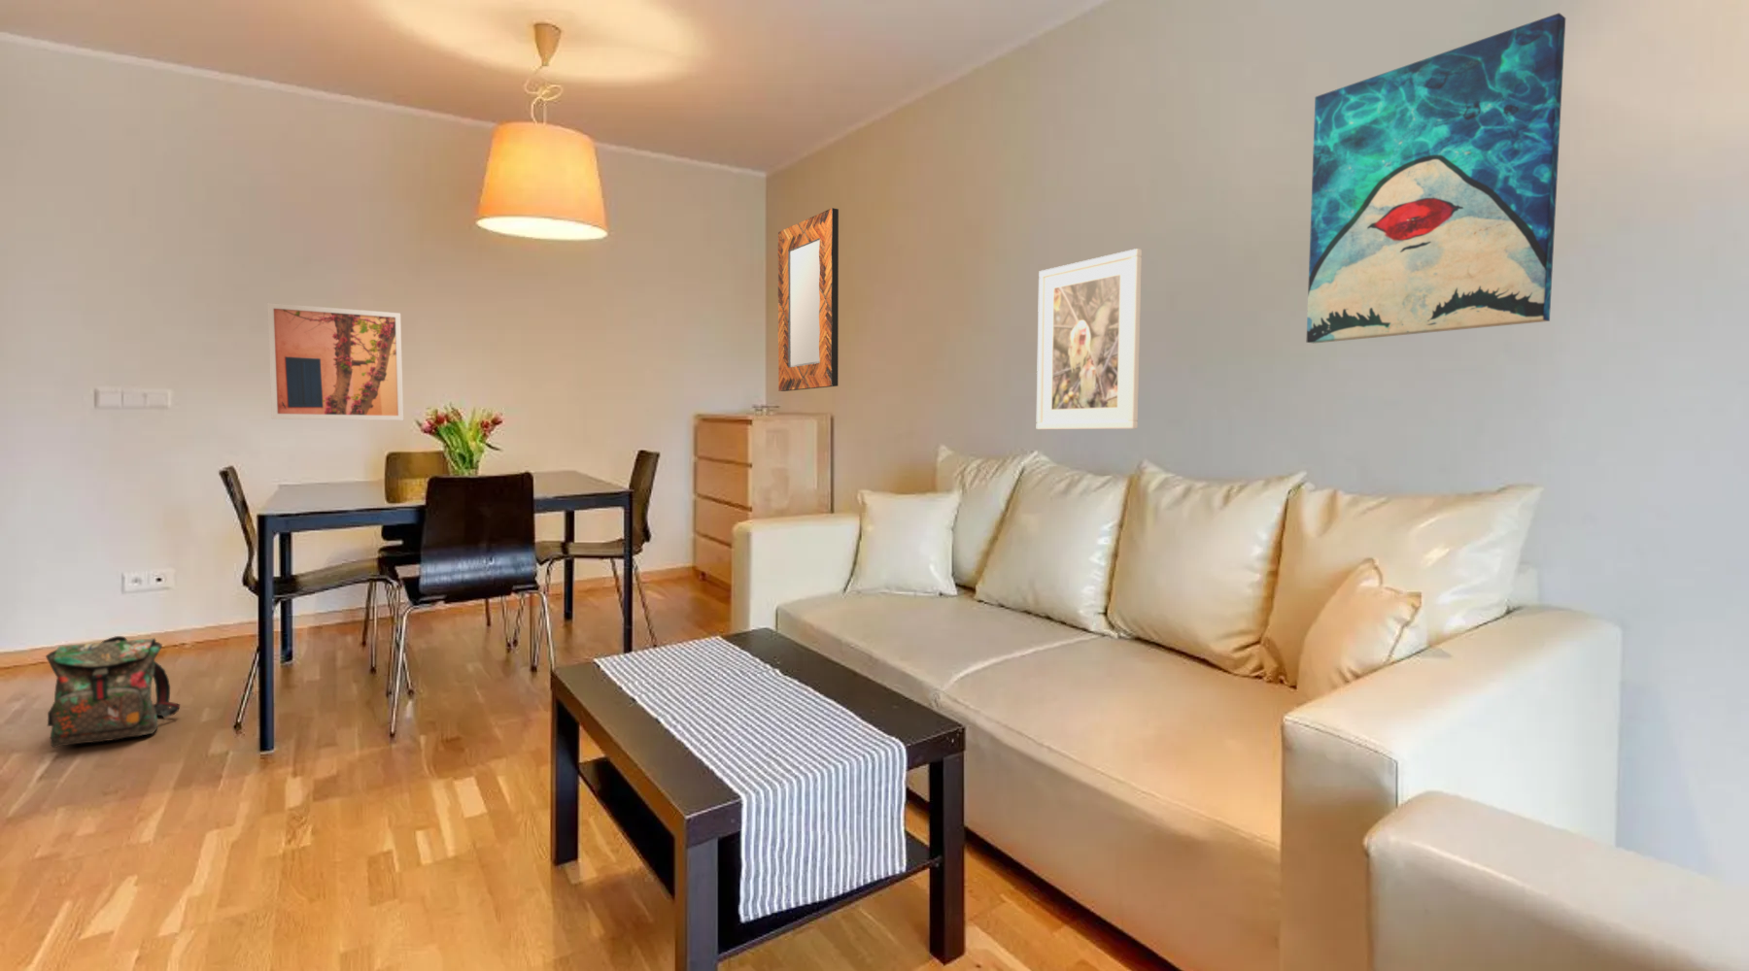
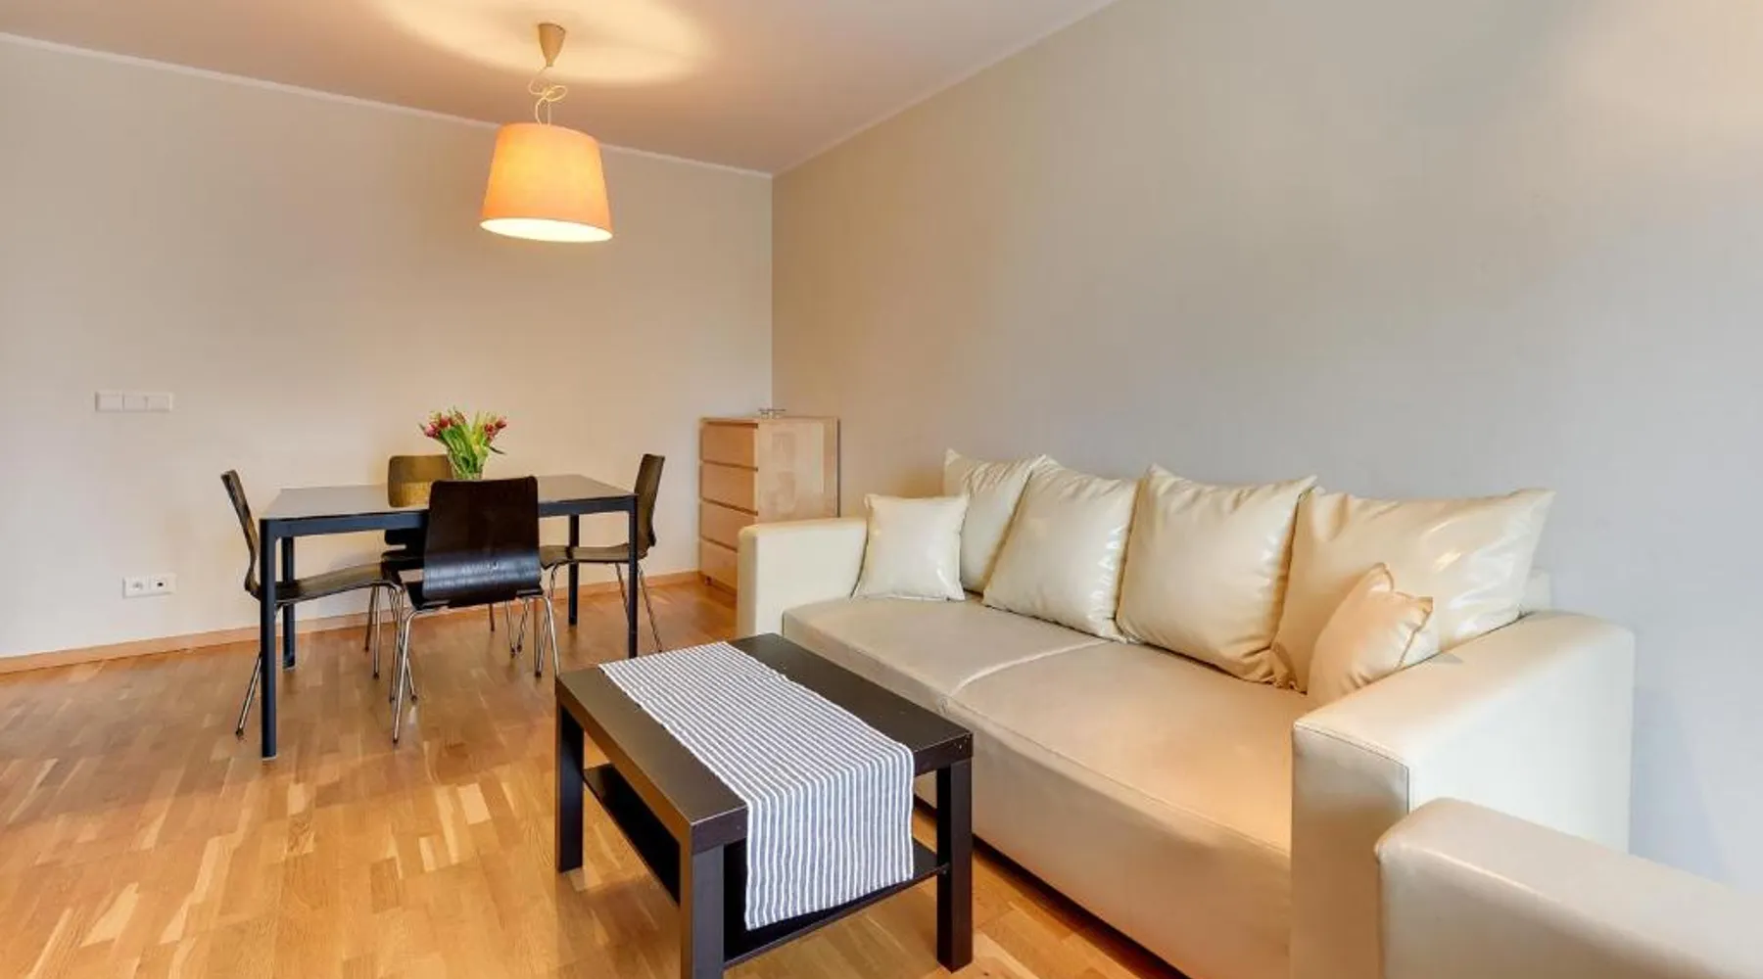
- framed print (1085, 344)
- backpack (121, 684)
- wall art (1420, 199)
- wall art (339, 364)
- home mirror (805, 305)
